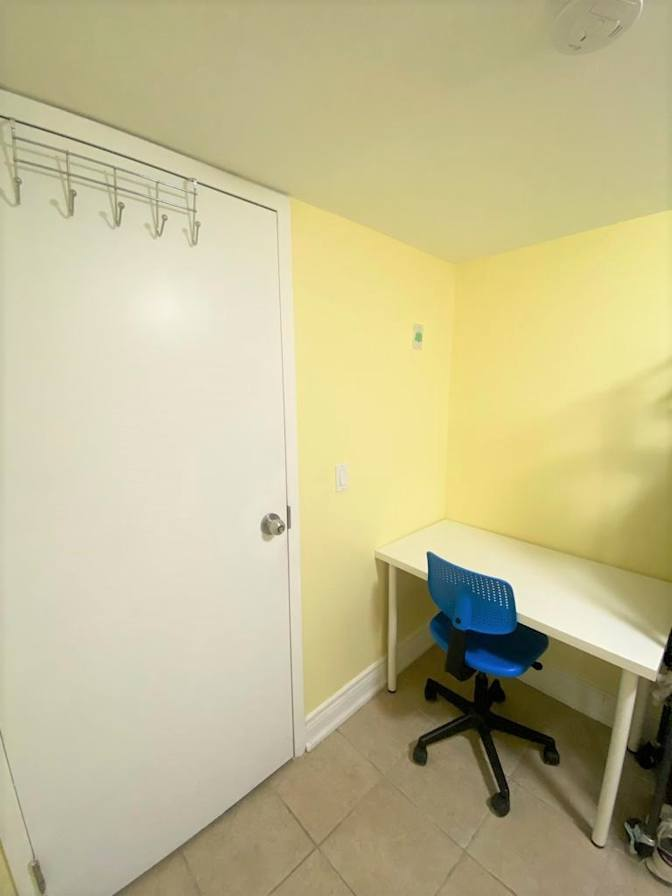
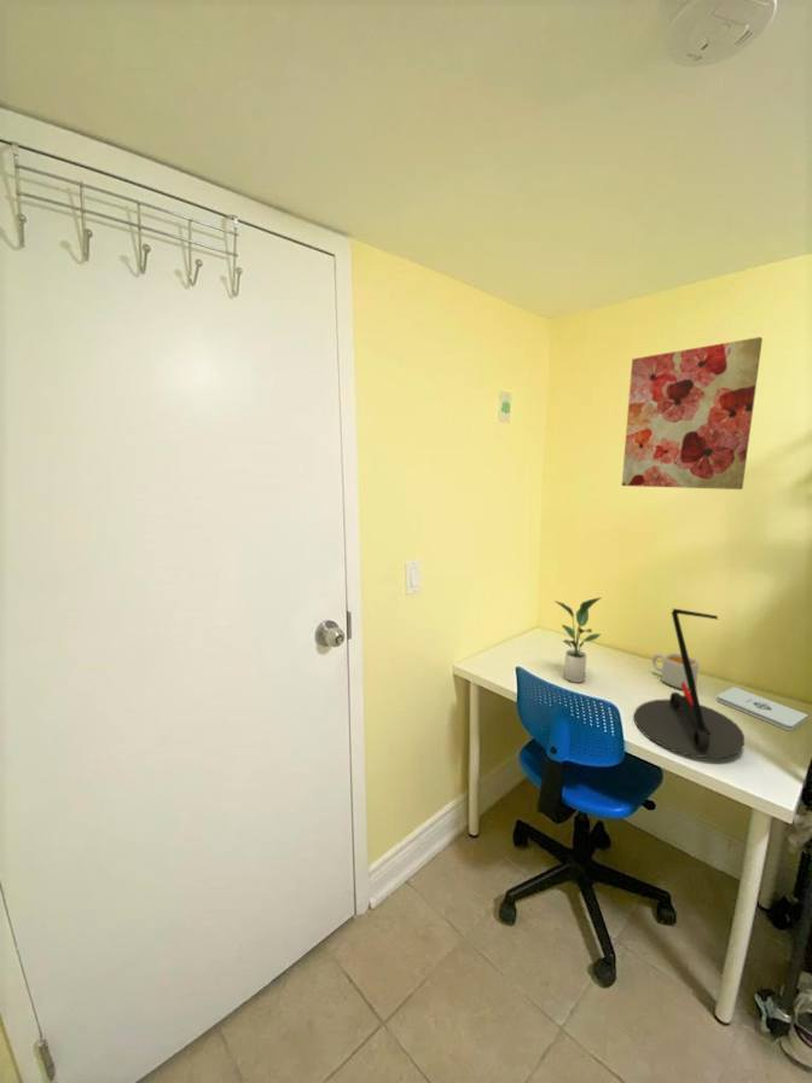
+ desk lamp (691, 670)
+ potted plant (576, 635)
+ notepad (759, 707)
+ wall art (684, 419)
+ mug (672, 668)
